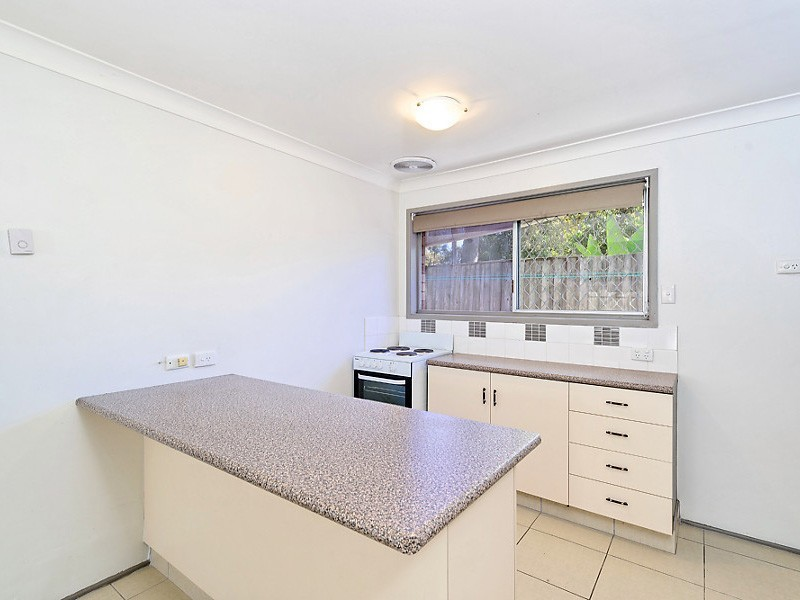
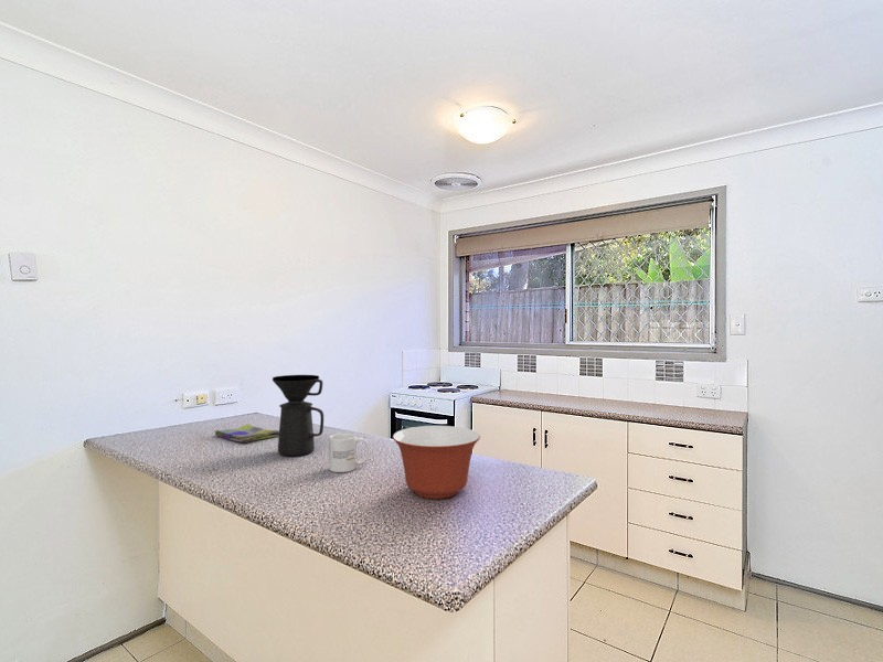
+ mug (347, 451)
+ mixing bowl (436, 462)
+ dish towel (247, 433)
+ coffee maker (296, 414)
